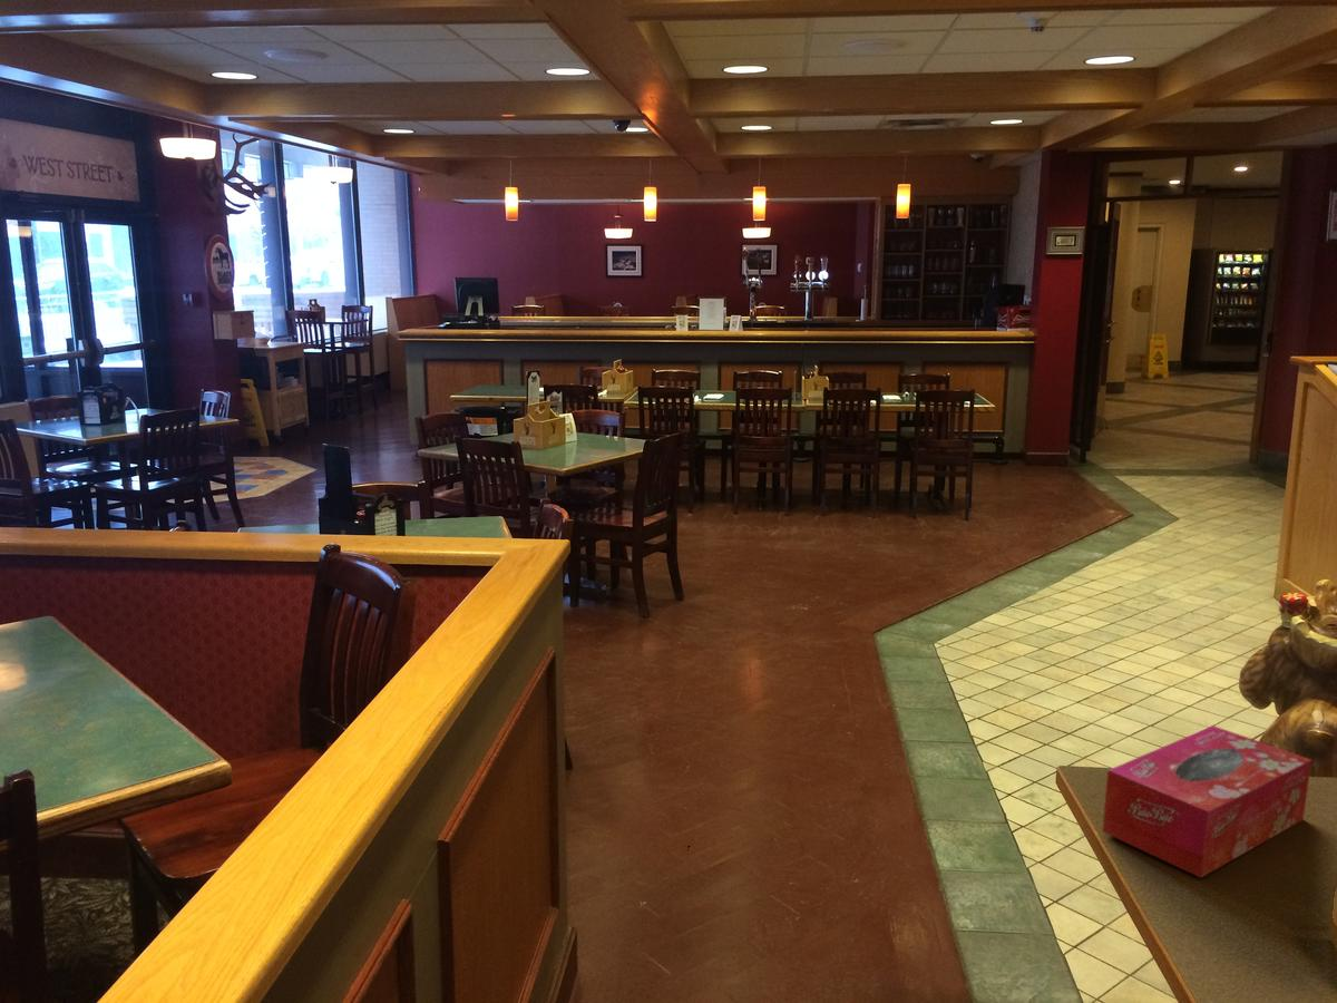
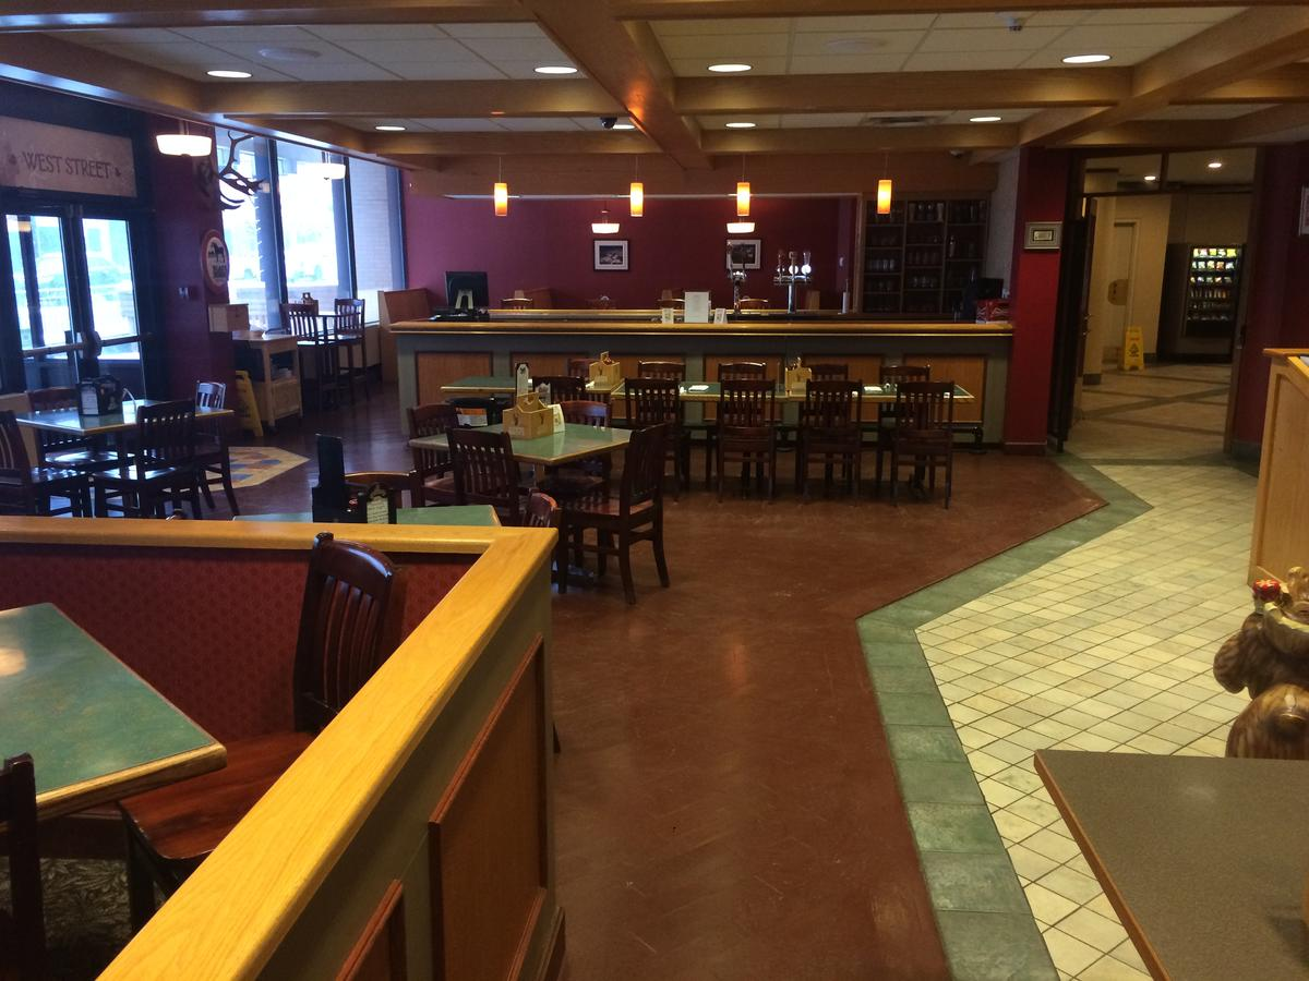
- tissue box (1207, 795)
